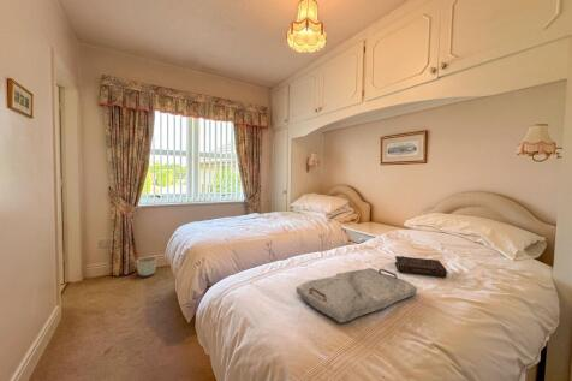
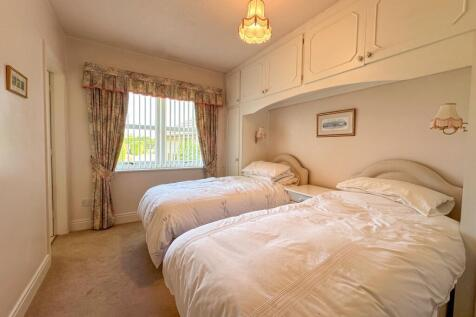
- book (418, 266)
- planter (147, 267)
- serving tray (351, 285)
